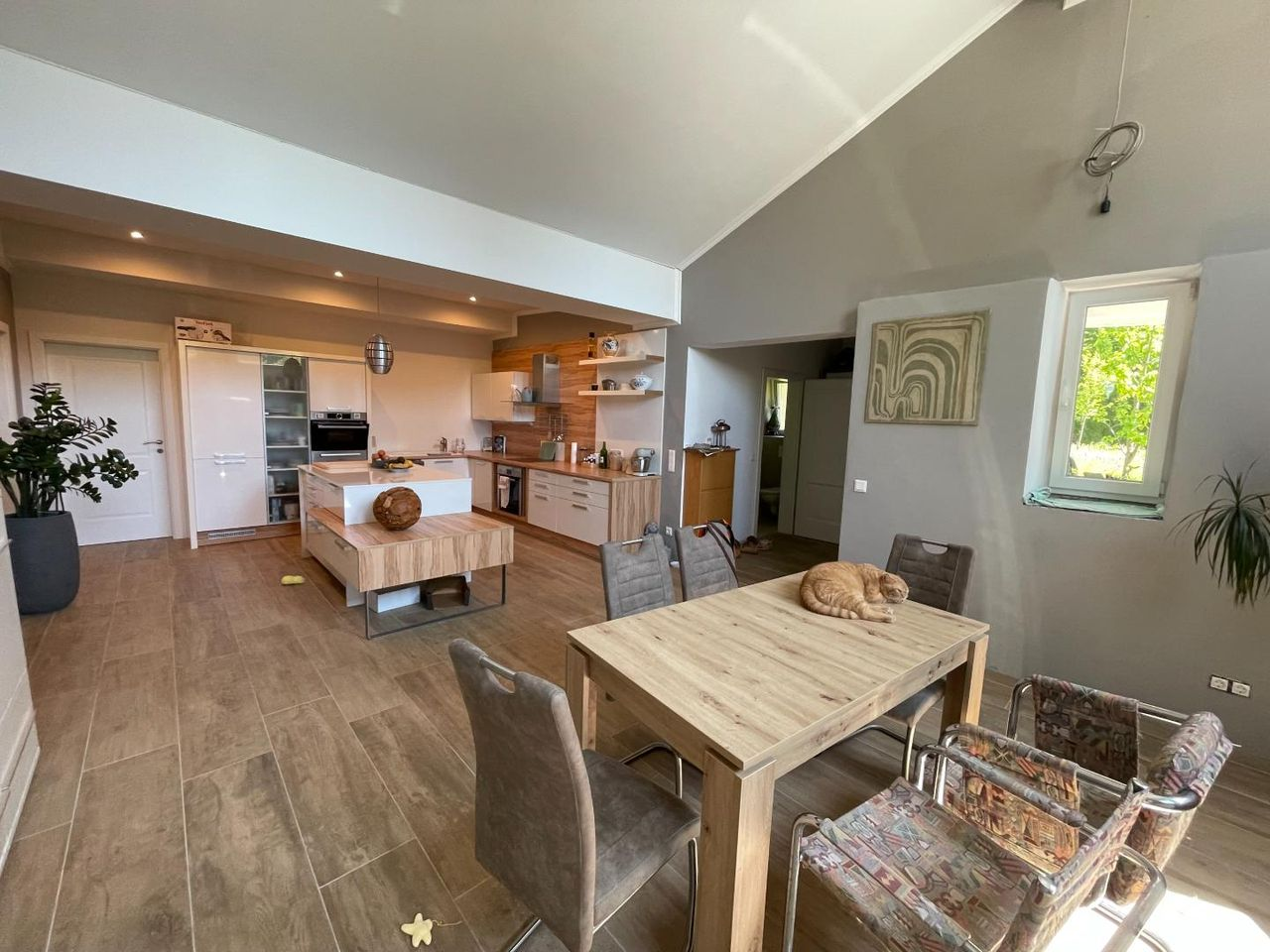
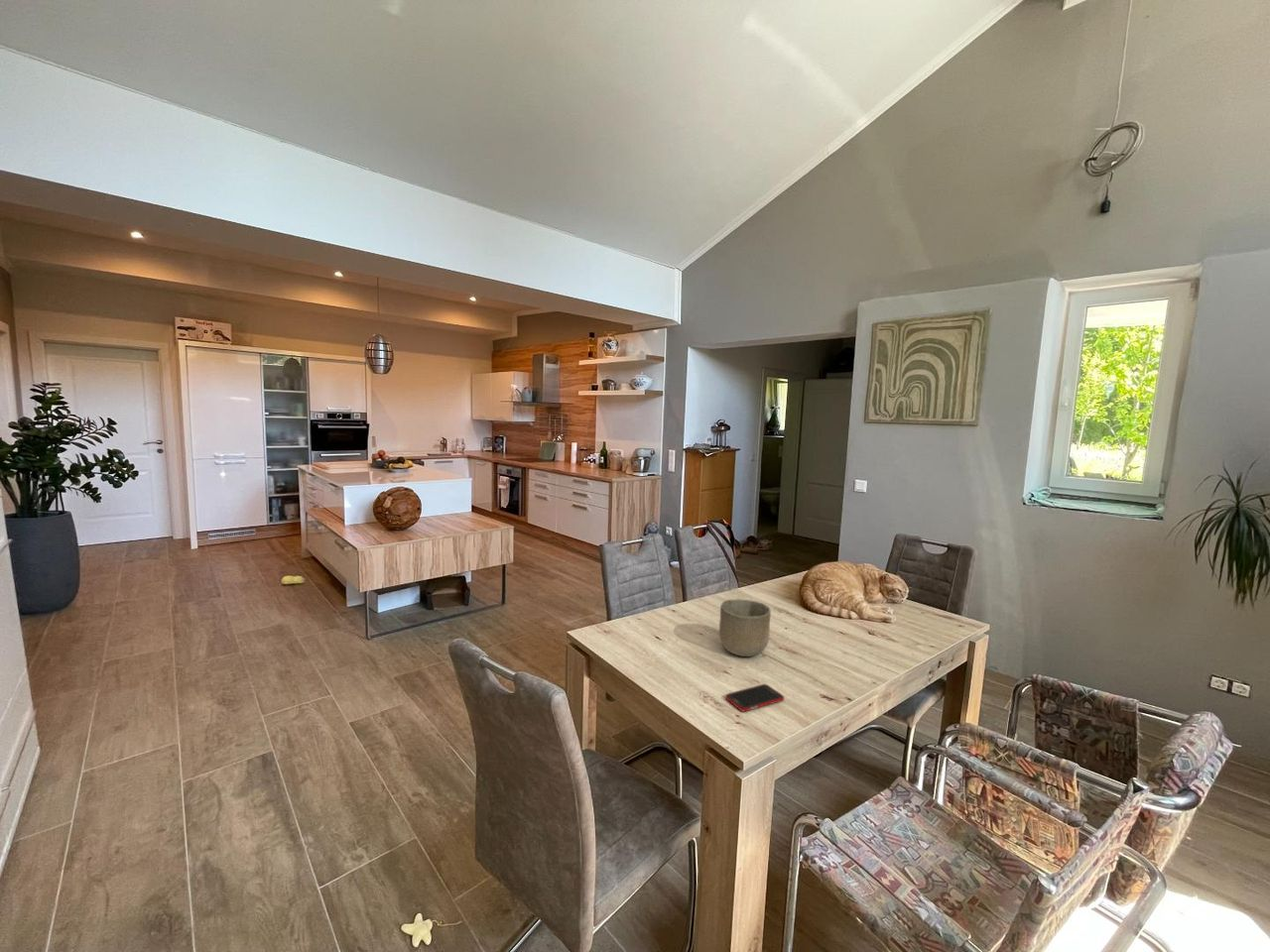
+ bowl (743, 629)
+ cell phone (754, 697)
